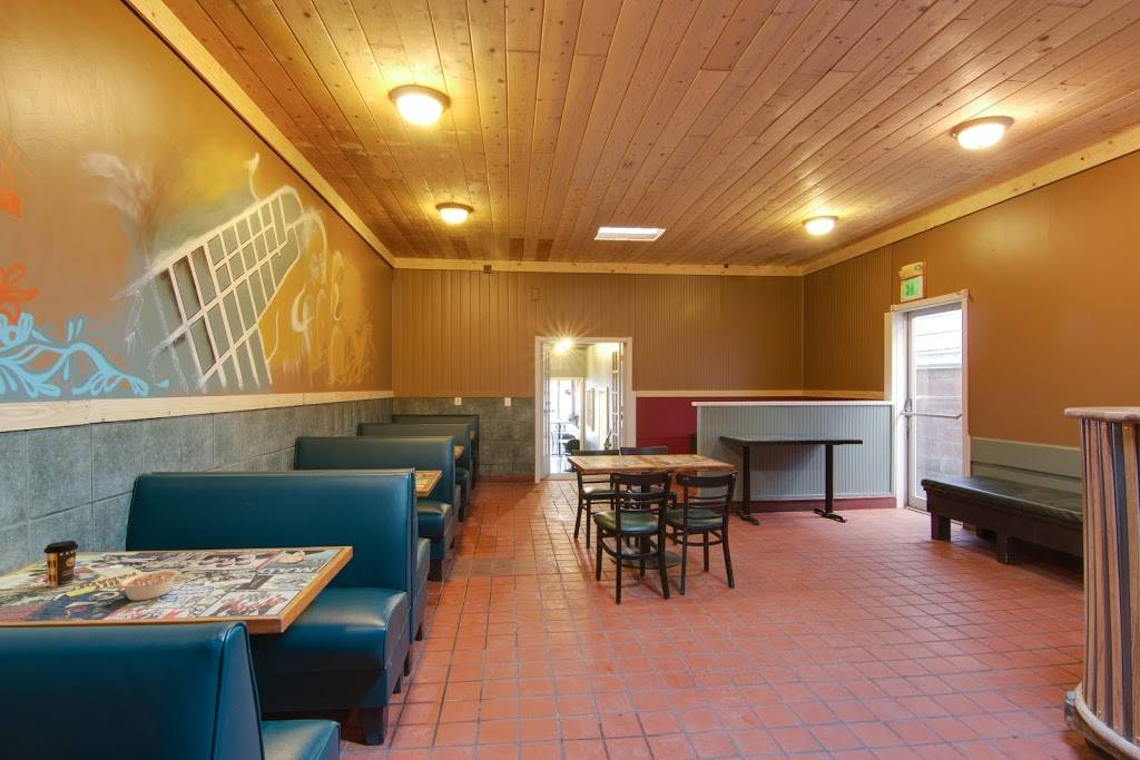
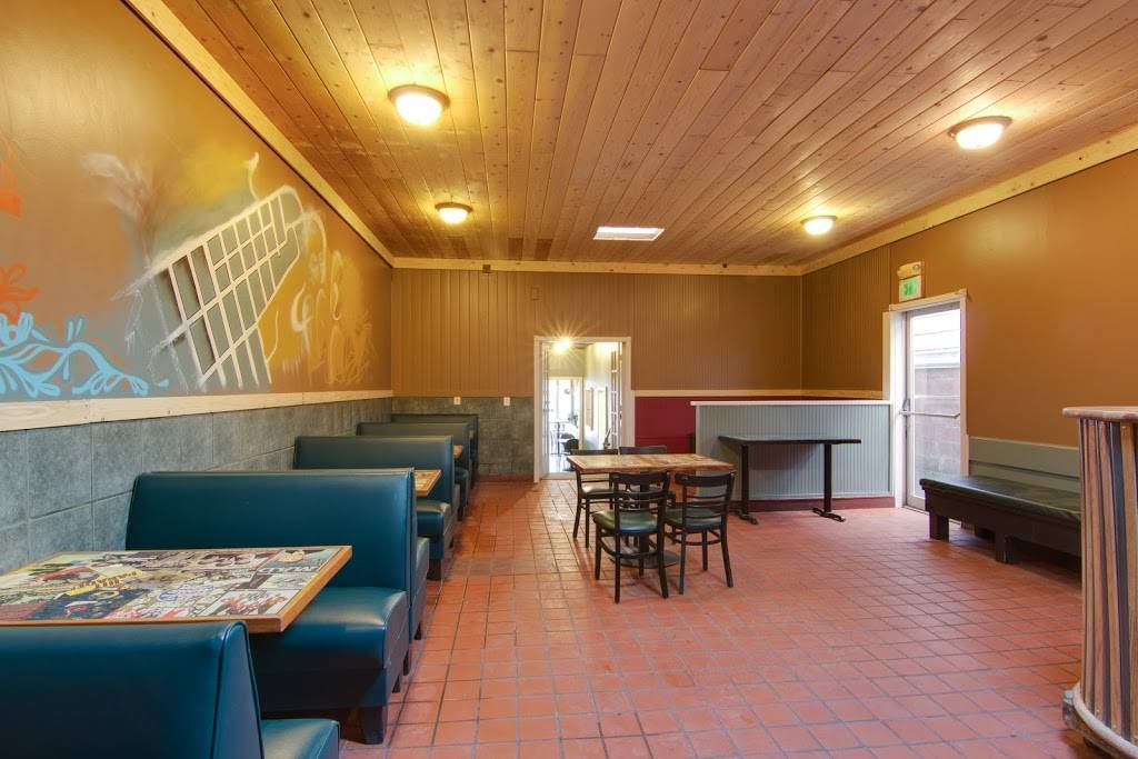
- legume (151, 583)
- coffee cup (60, 563)
